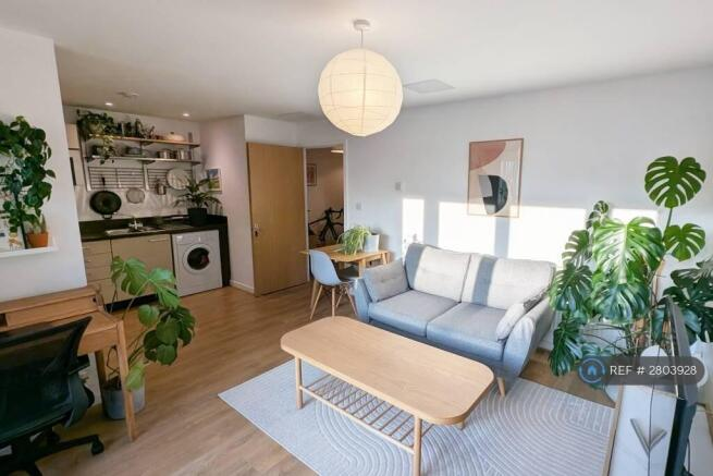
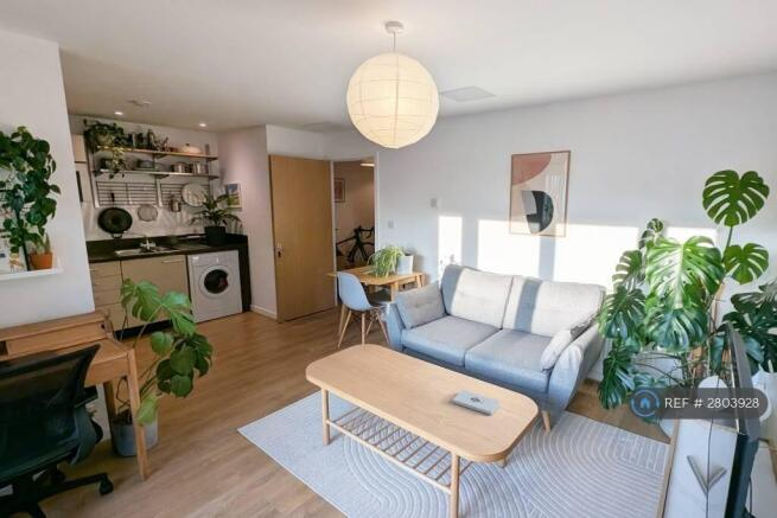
+ notepad (476, 402)
